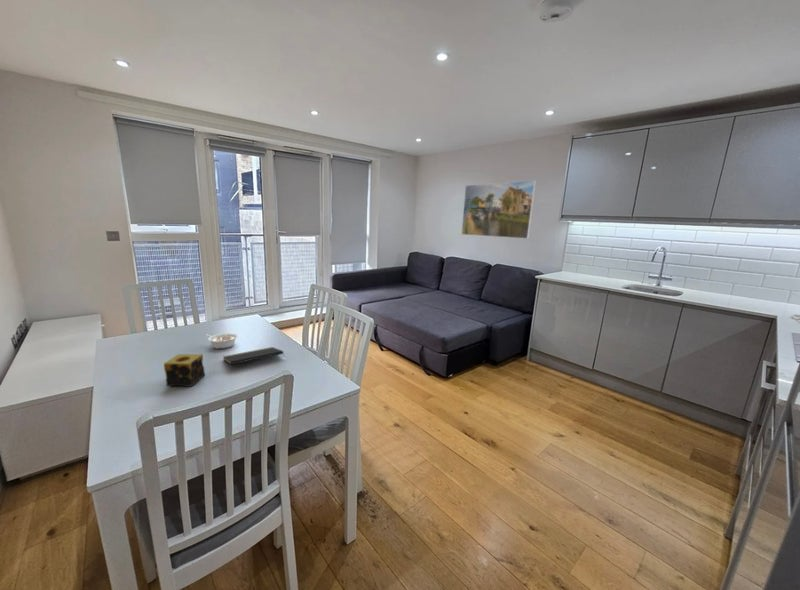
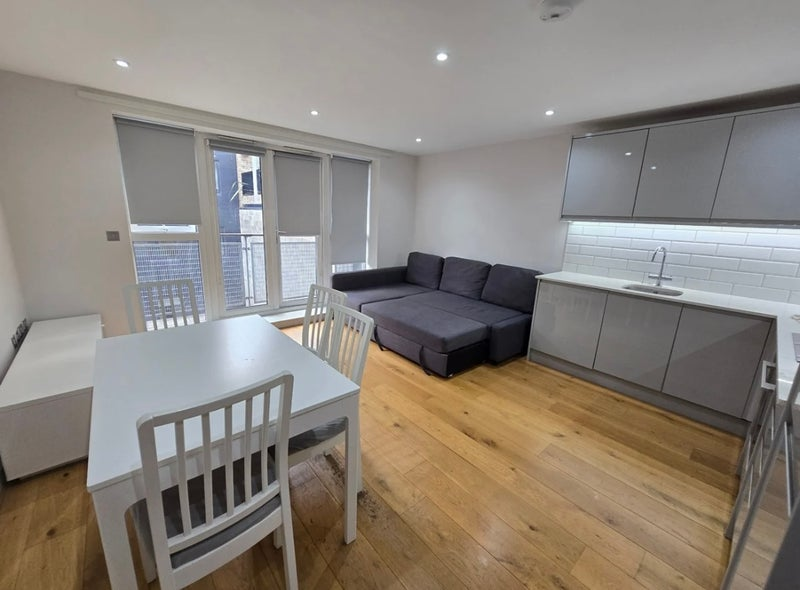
- notepad (253, 355)
- legume (222, 340)
- candle (185, 369)
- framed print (495, 210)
